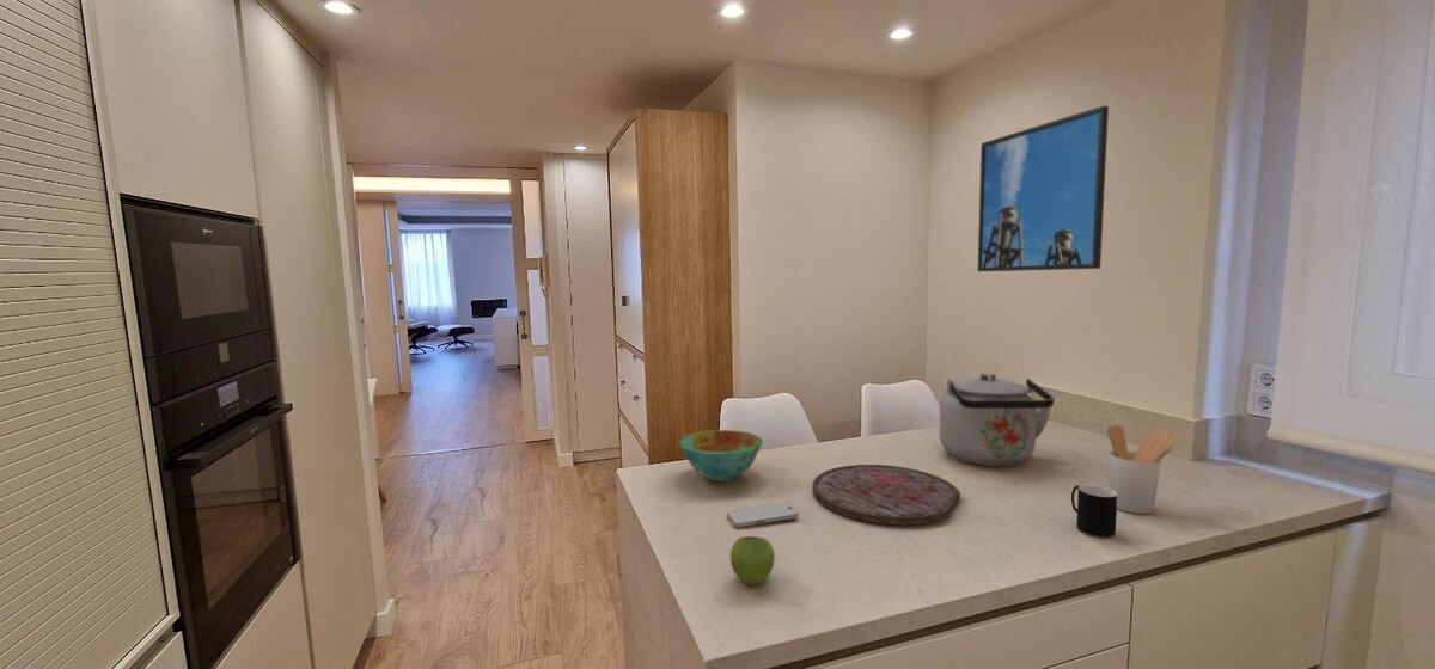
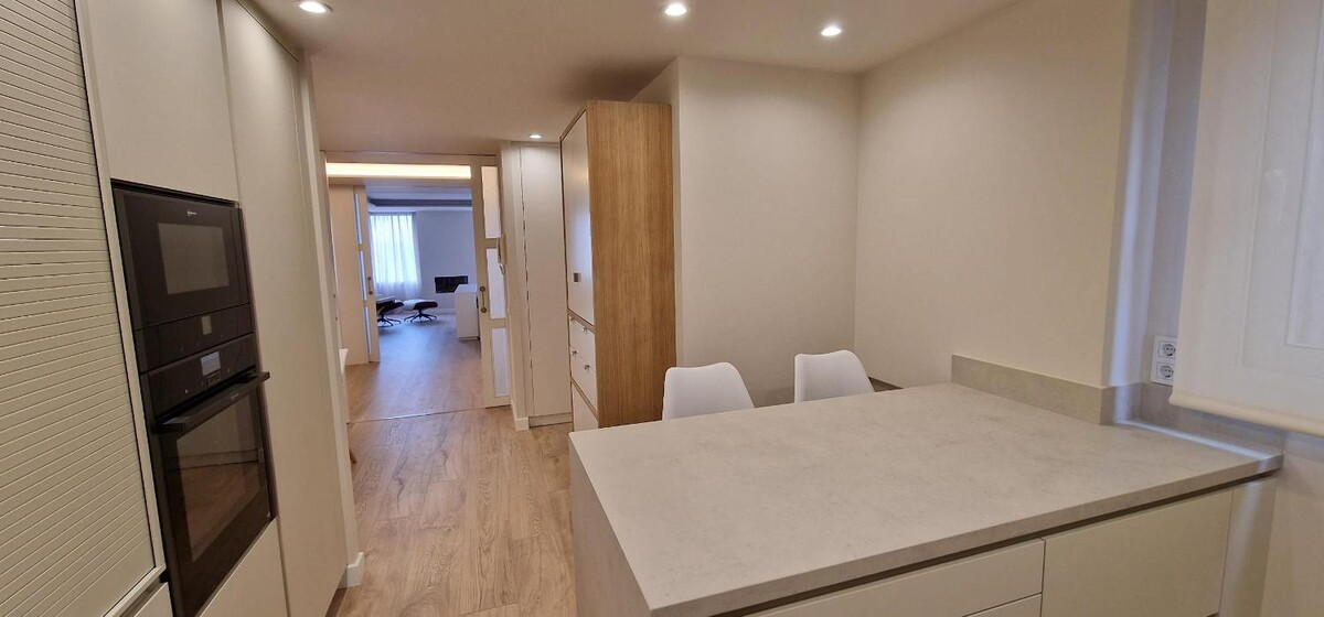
- bowl (721, 459)
- kettle (997, 416)
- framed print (1034, 198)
- cutting board (884, 490)
- cup (1091, 507)
- fruit (752, 558)
- utensil holder (1142, 467)
- smartphone (762, 514)
